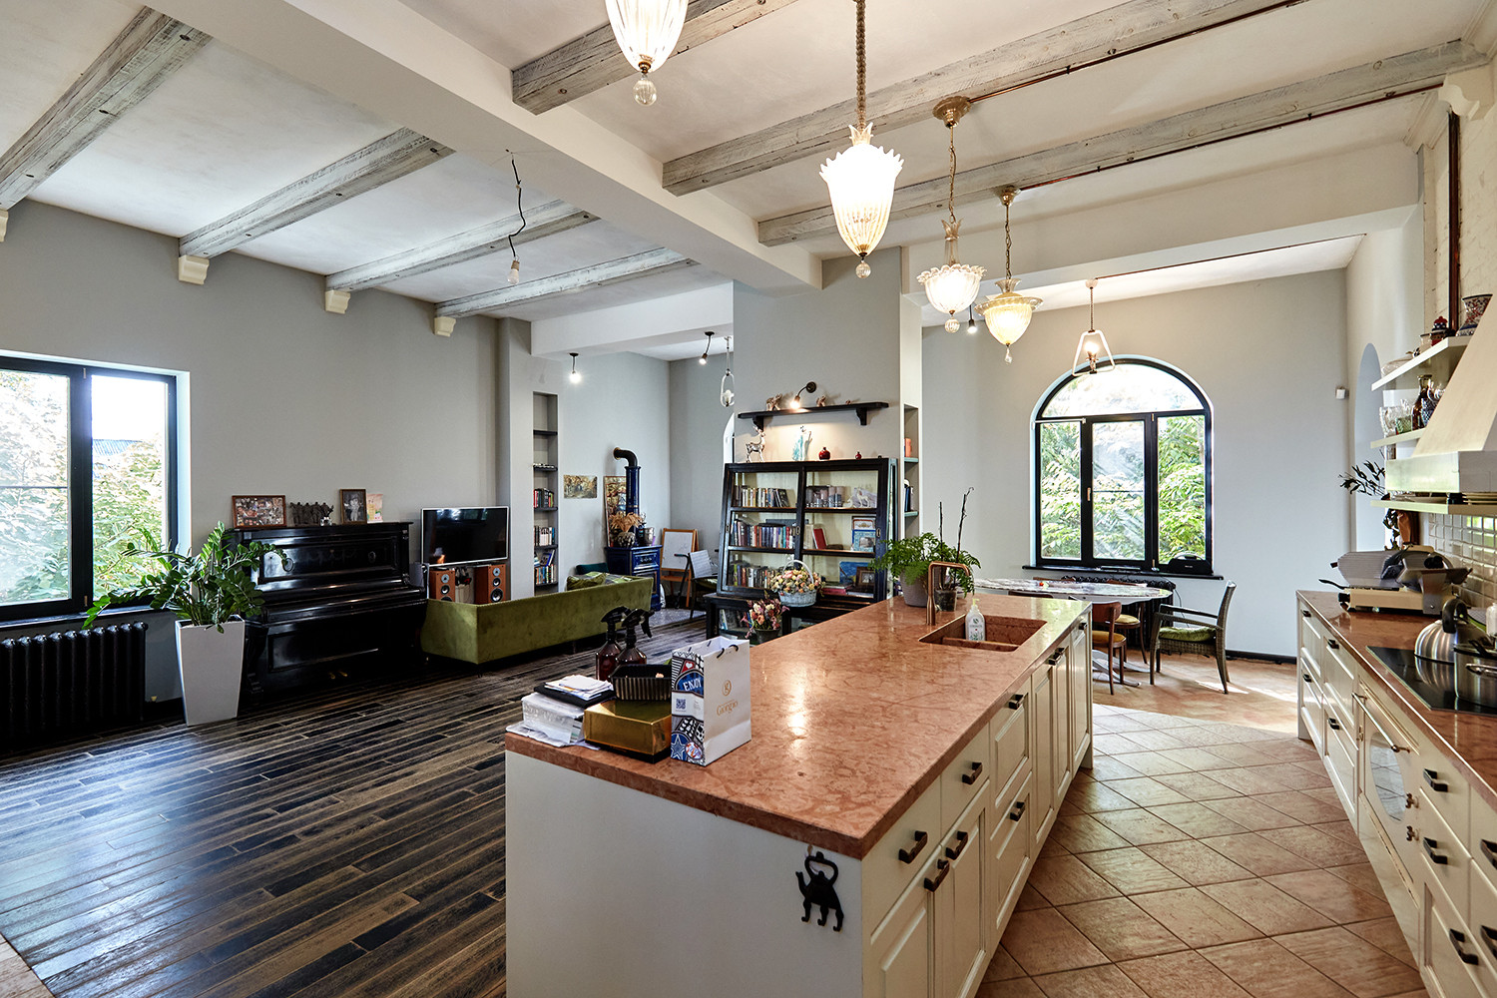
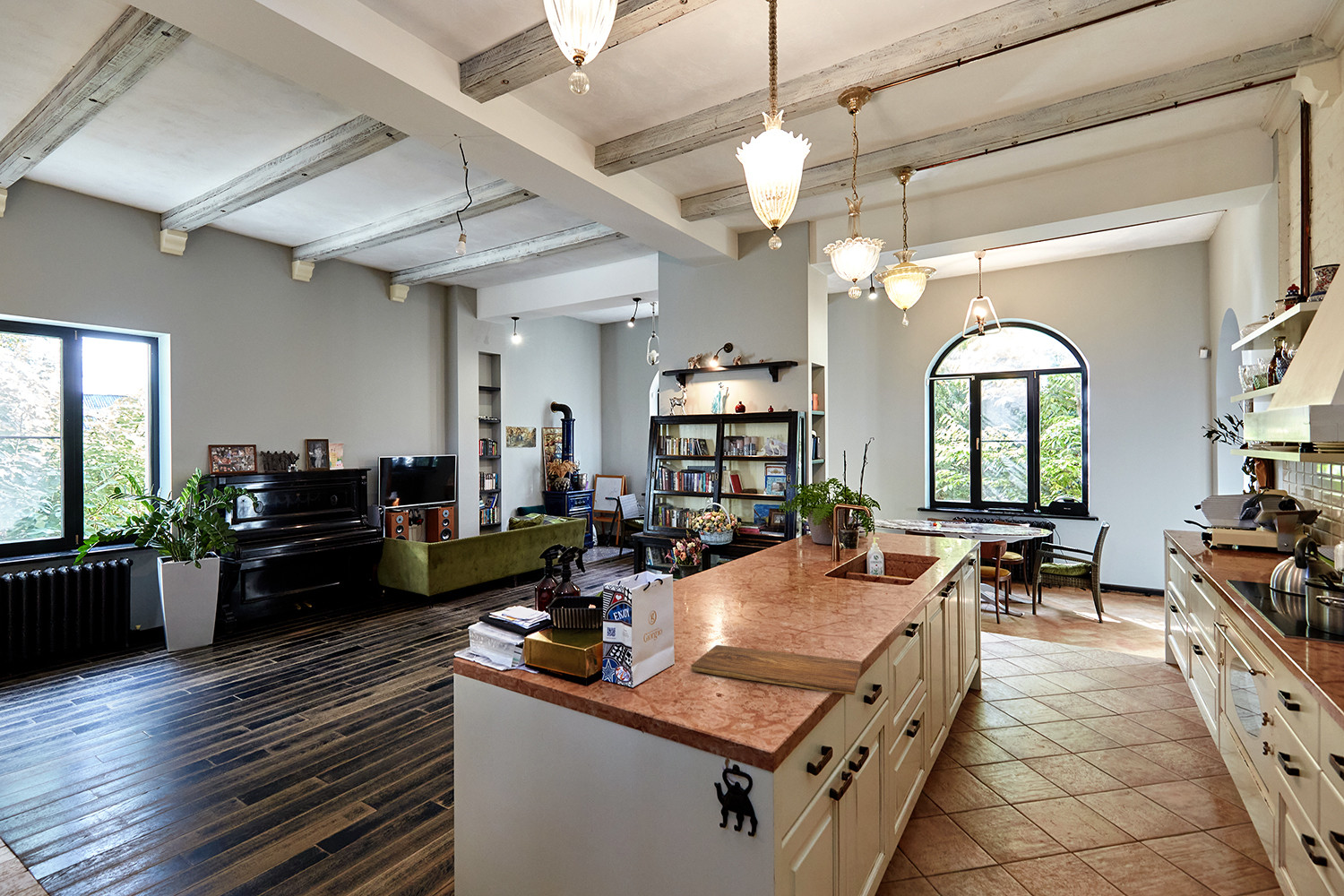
+ cutting board (777, 667)
